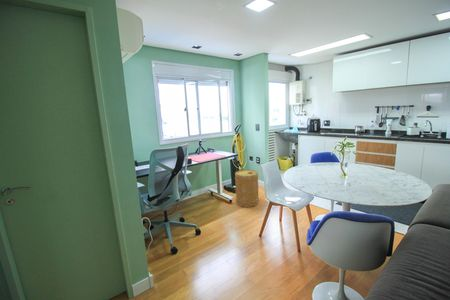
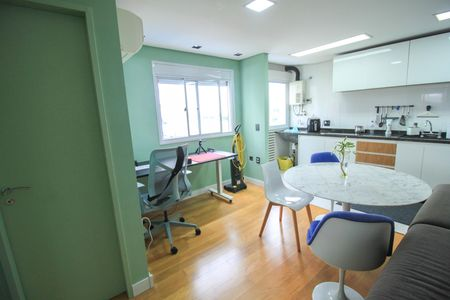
- basket (246, 187)
